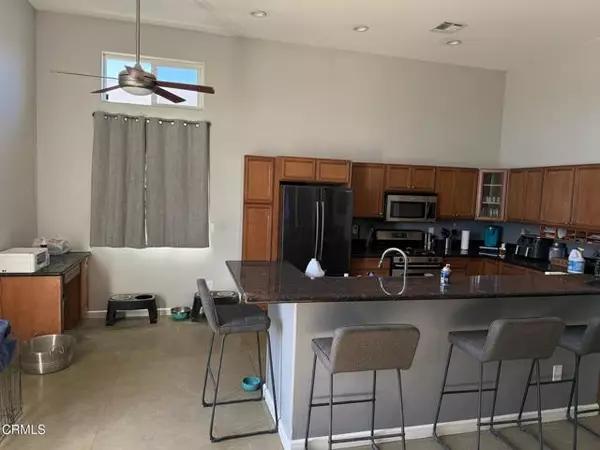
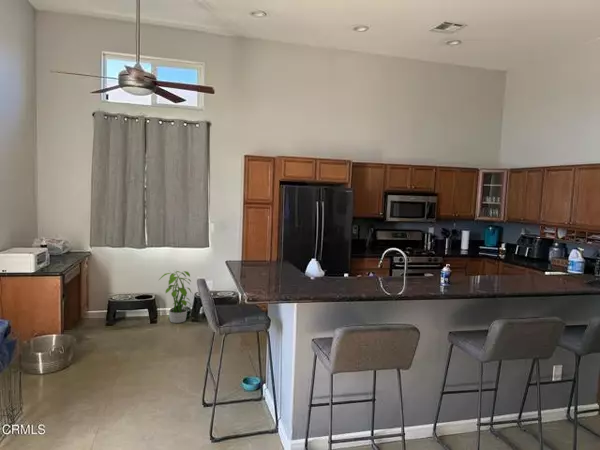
+ potted plant (174, 296)
